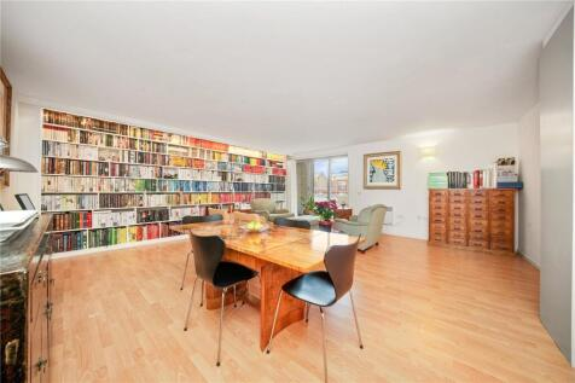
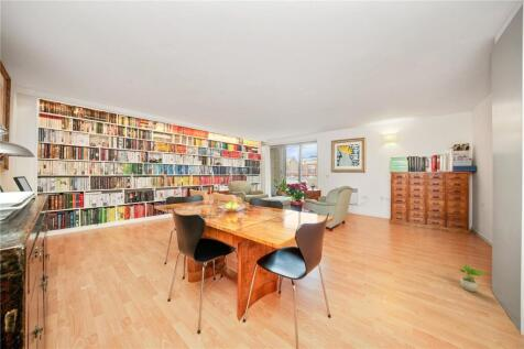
+ potted plant (471, 277)
